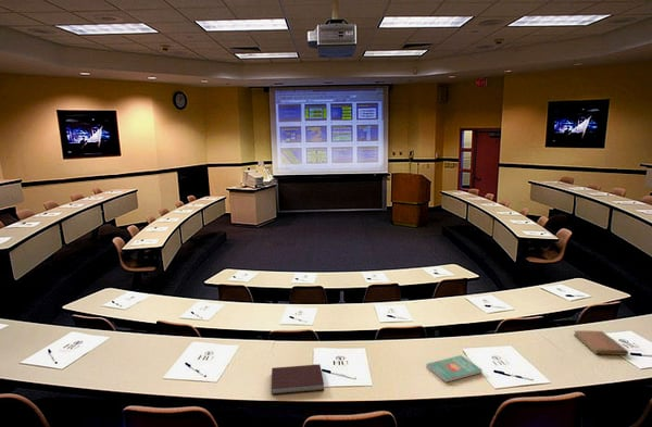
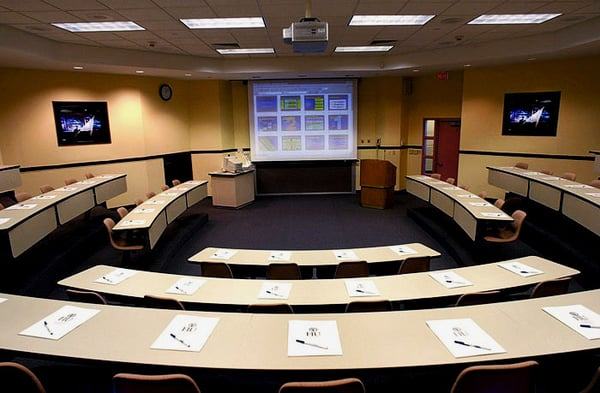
- book (453, 367)
- notebook (599, 341)
- notebook (297, 378)
